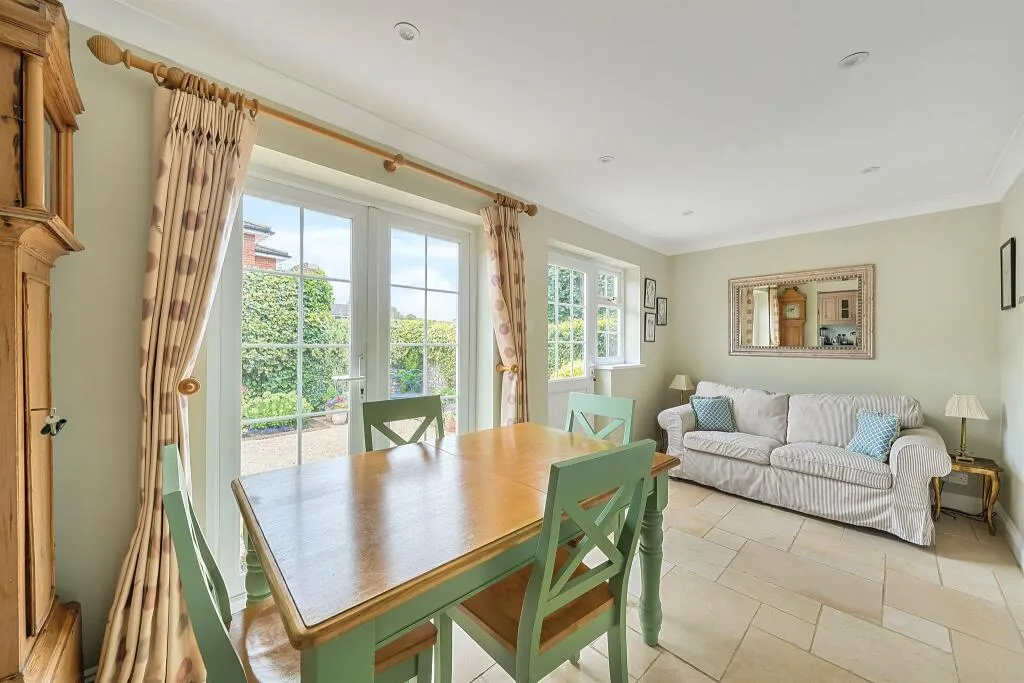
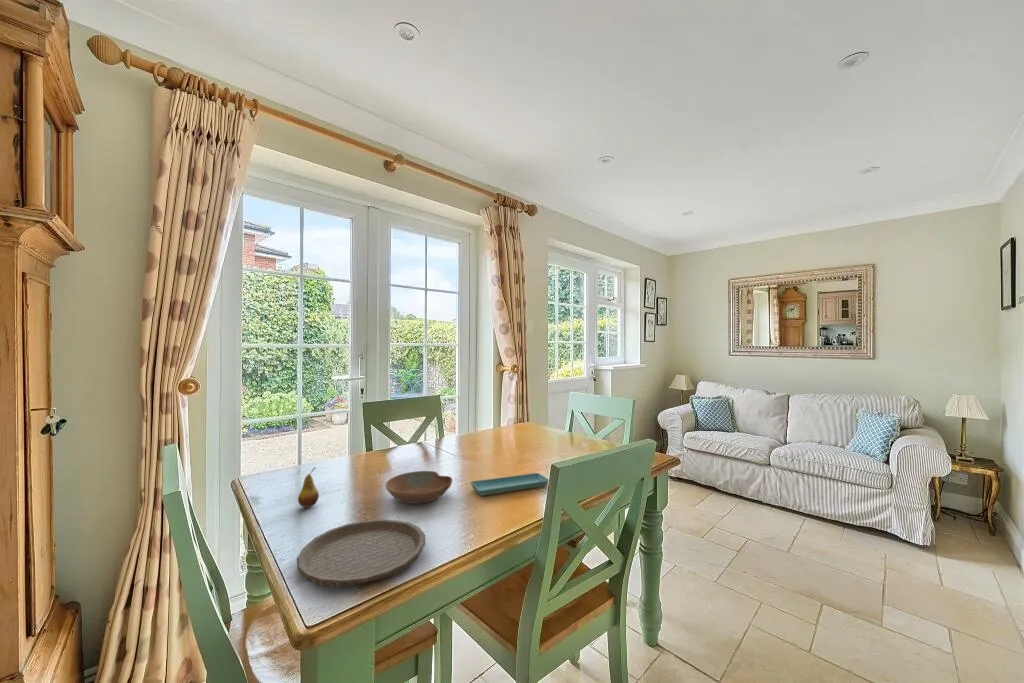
+ fruit (308, 486)
+ saucer (510, 483)
+ bowl (419, 488)
+ plate (364, 549)
